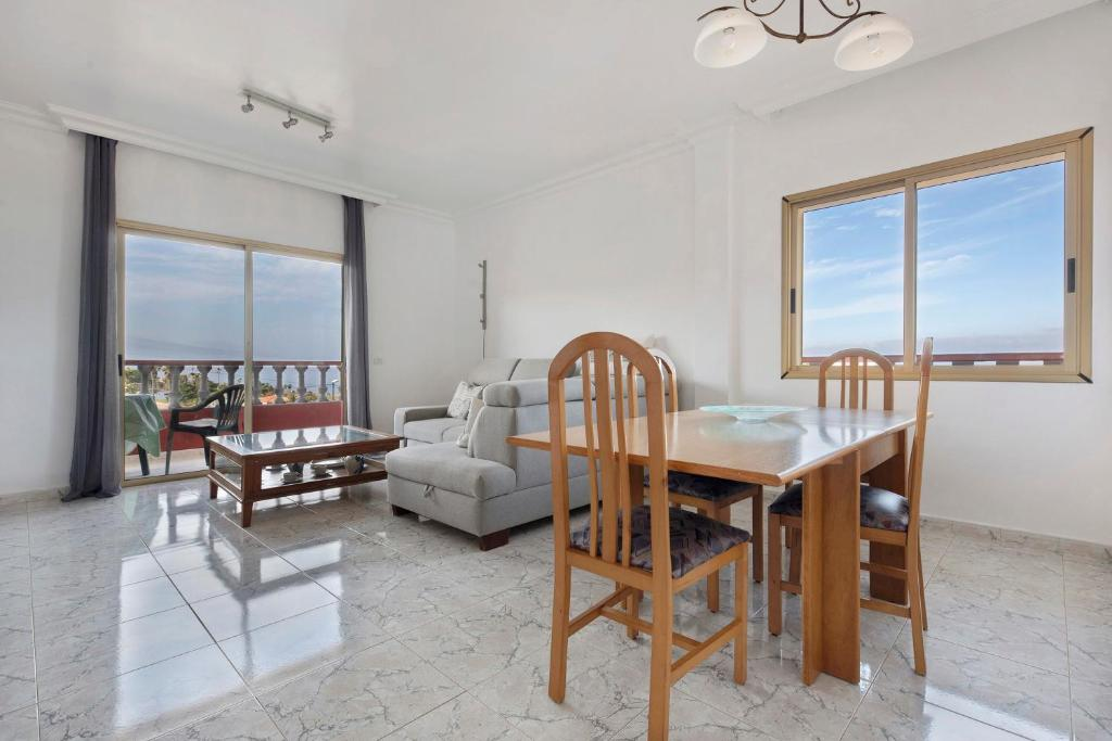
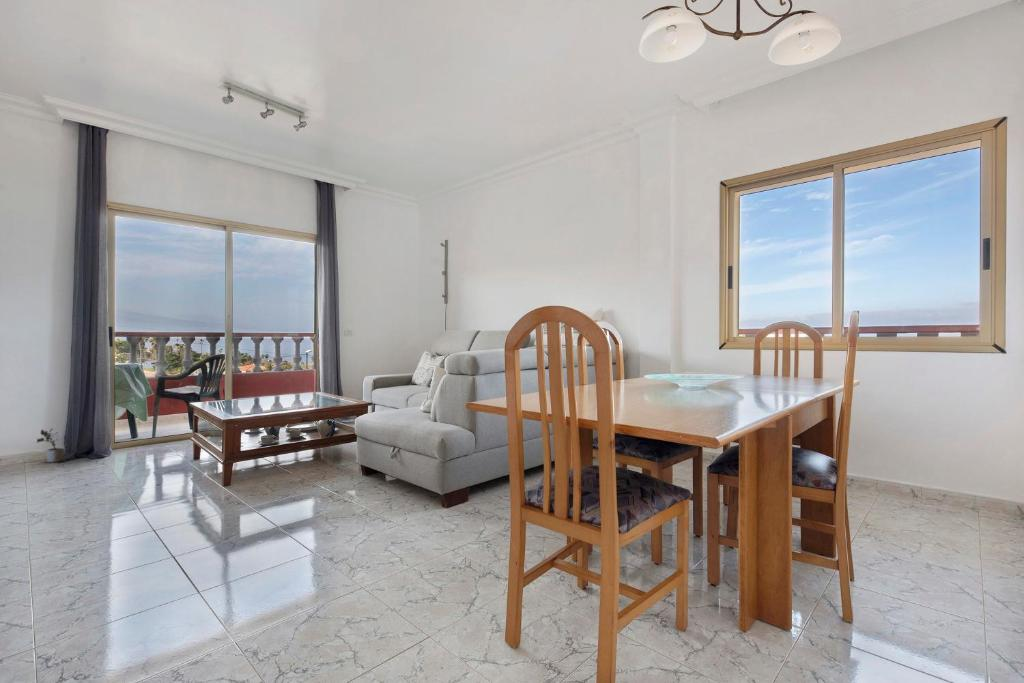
+ potted plant (52, 444)
